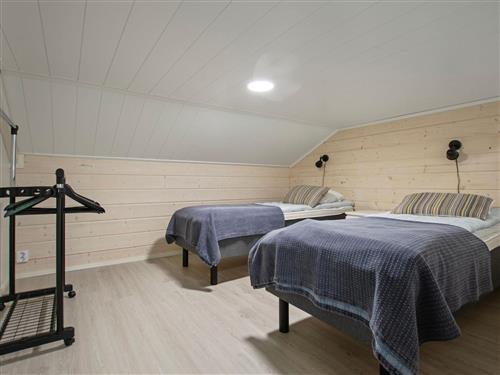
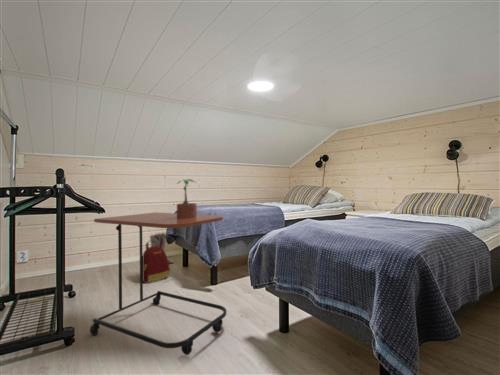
+ side table (160, 291)
+ boots (161, 247)
+ backpack (154, 260)
+ potted plant (186, 198)
